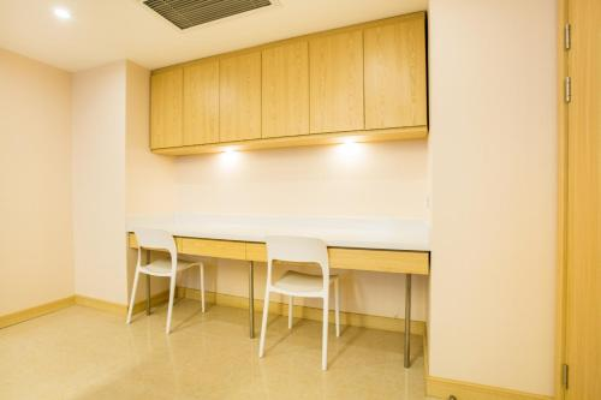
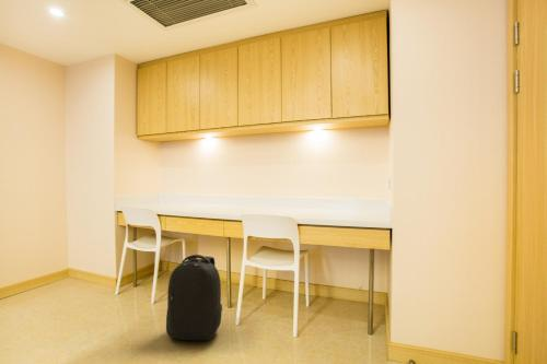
+ backpack (196, 293)
